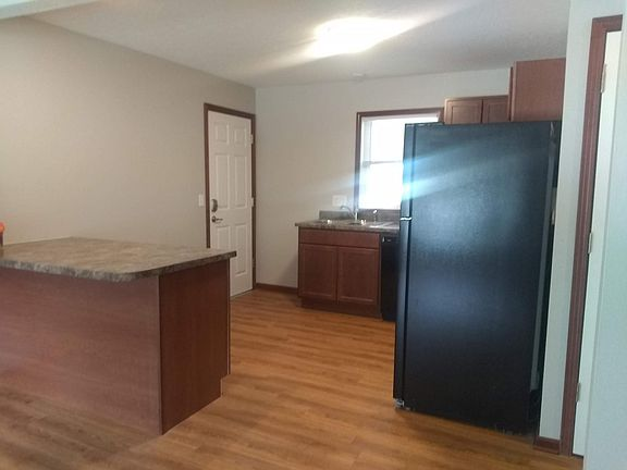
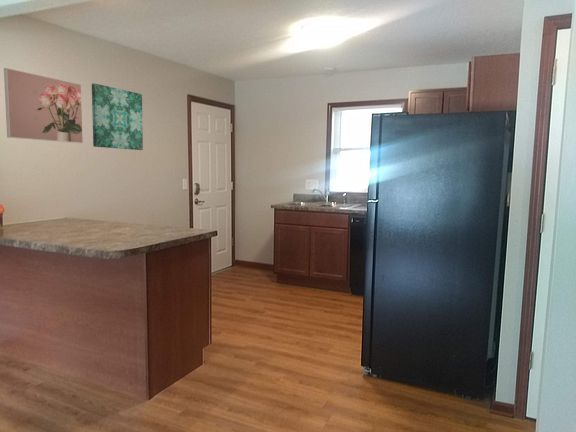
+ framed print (46, 109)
+ wall art (118, 119)
